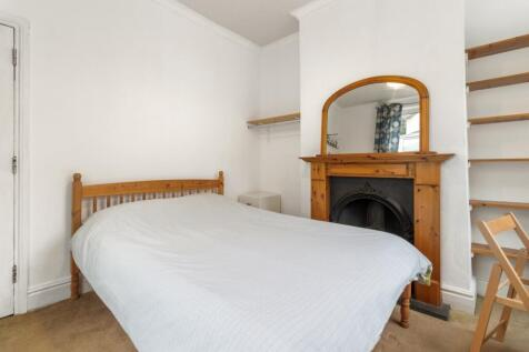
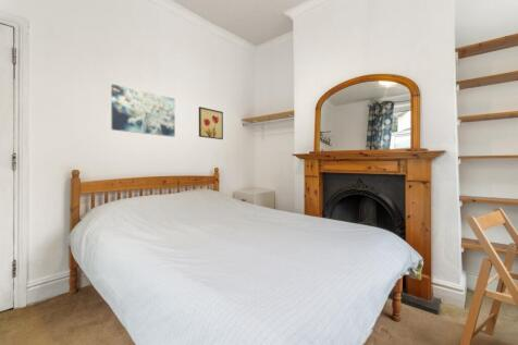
+ wall art (145, 112)
+ wall art (210, 123)
